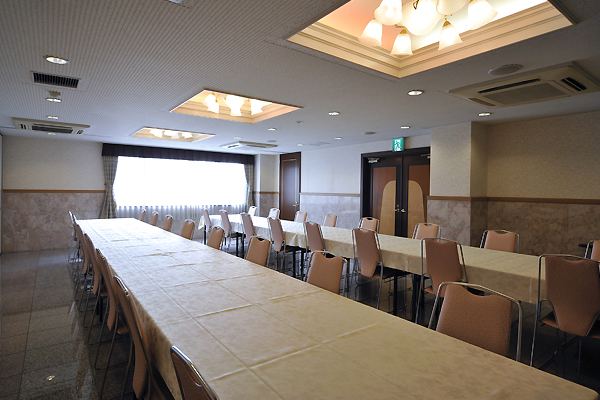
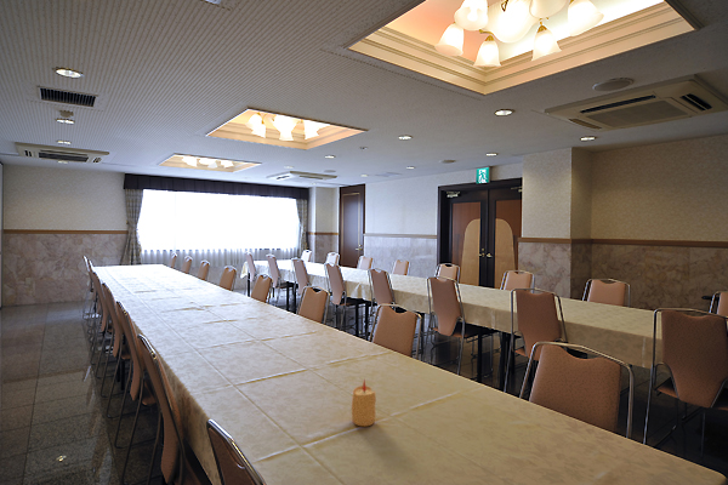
+ candle (363, 399)
